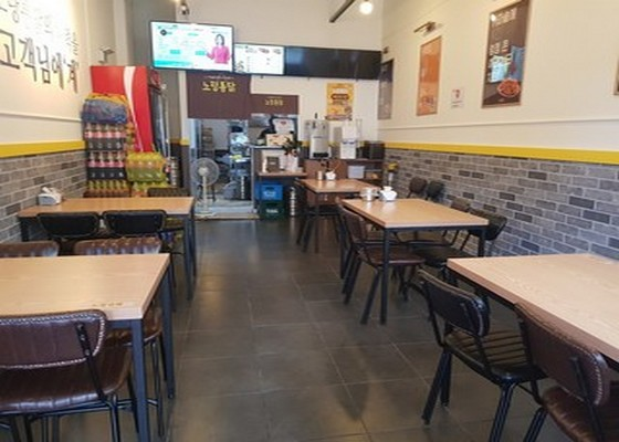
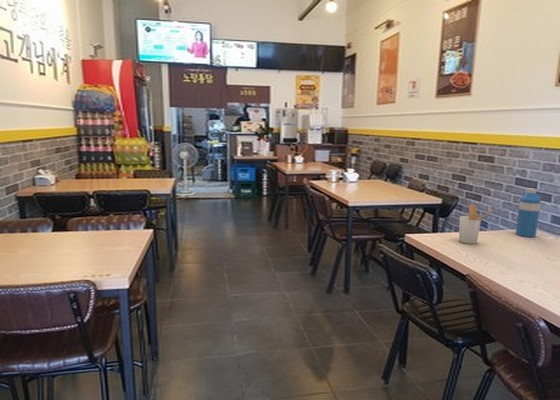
+ water bottle (528, 212)
+ utensil holder (475, 224)
